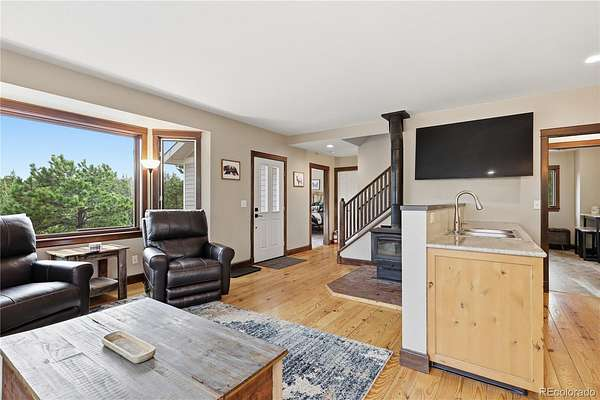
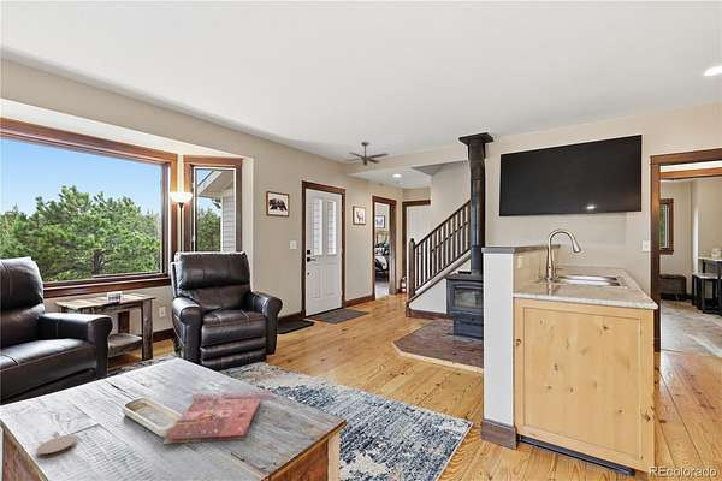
+ ceiling fan (365, 154)
+ coaster (57, 445)
+ cover (220, 412)
